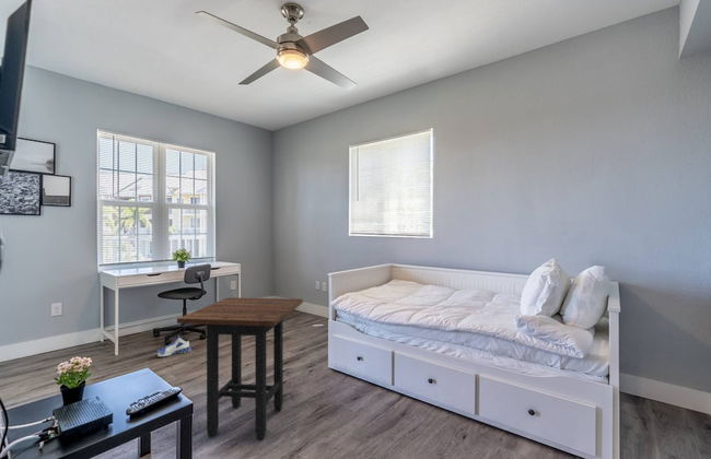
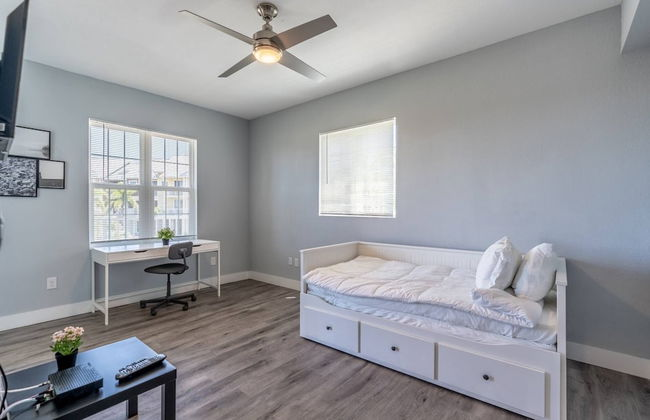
- side table (241, 364)
- sneaker (174, 344)
